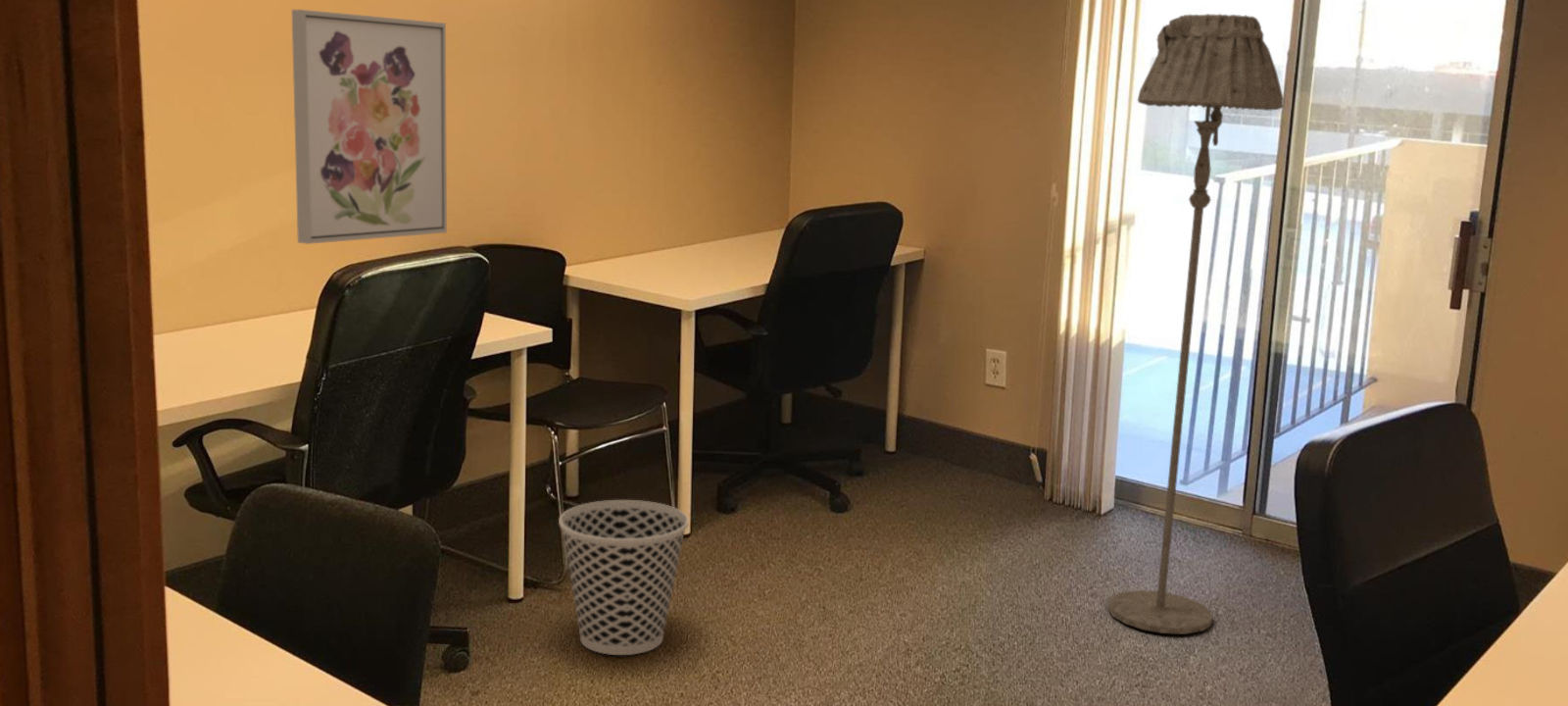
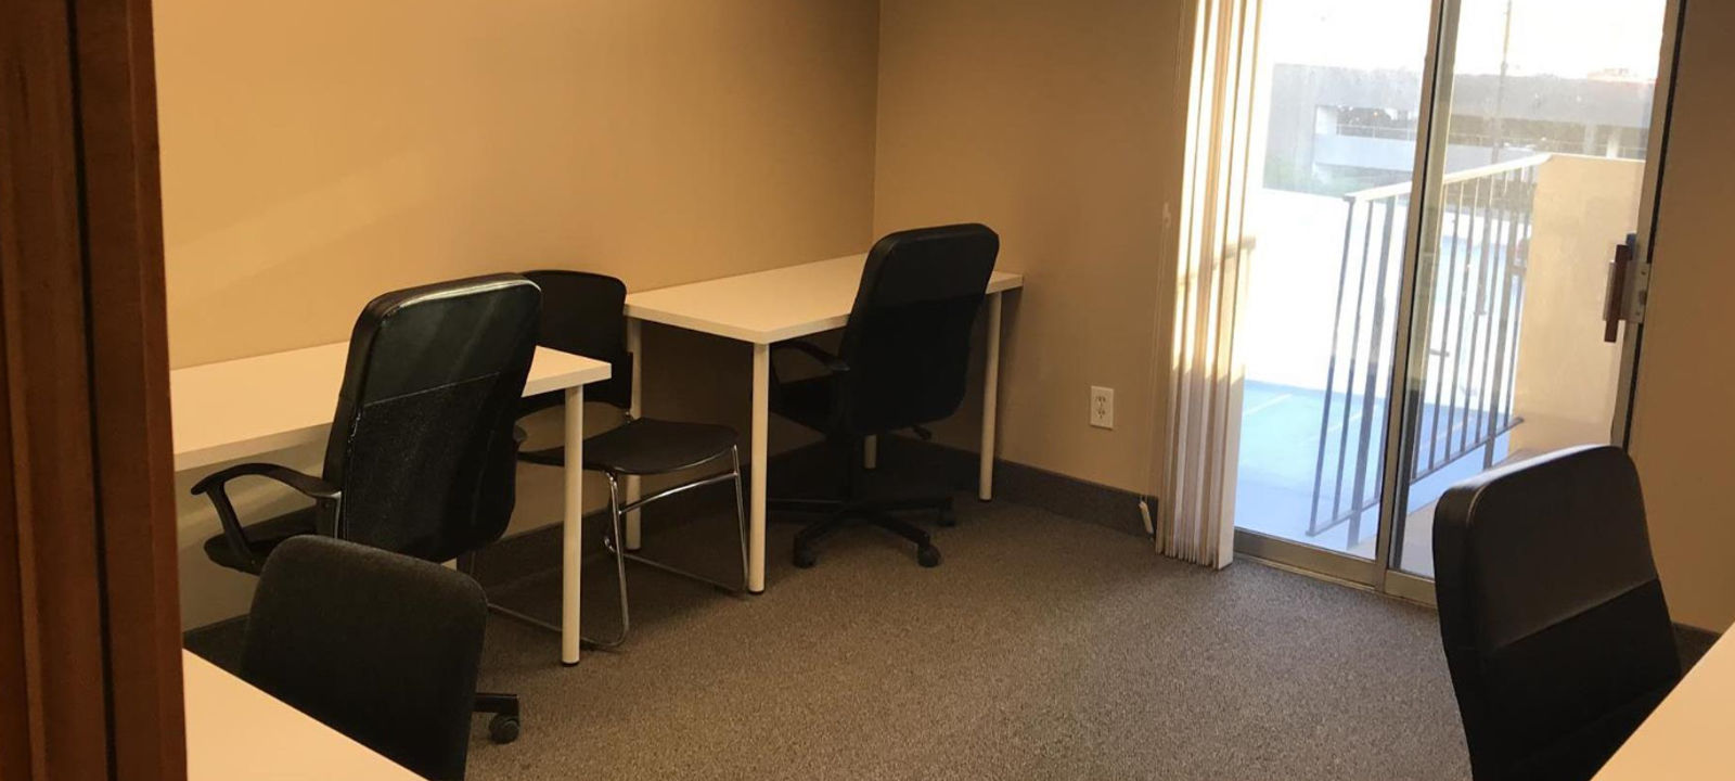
- wall art (374, 128)
- floor lamp (1187, 328)
- wastebasket (622, 579)
